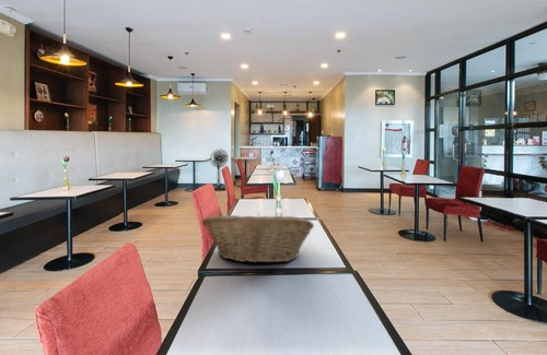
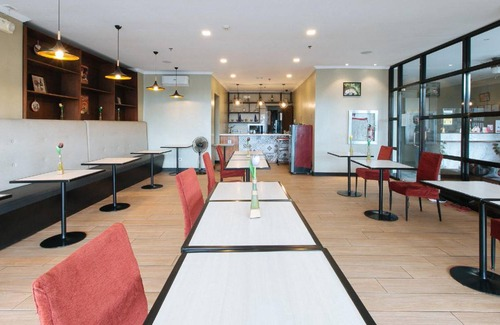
- fruit basket (257, 233)
